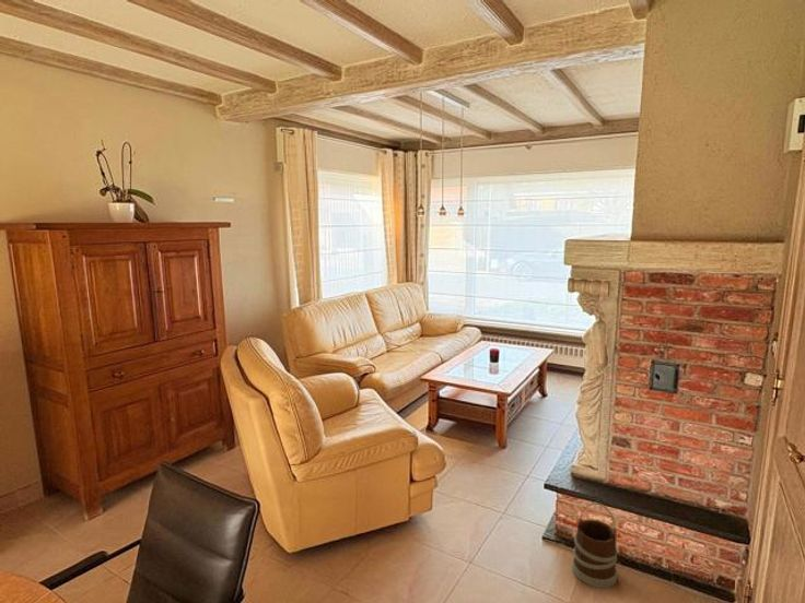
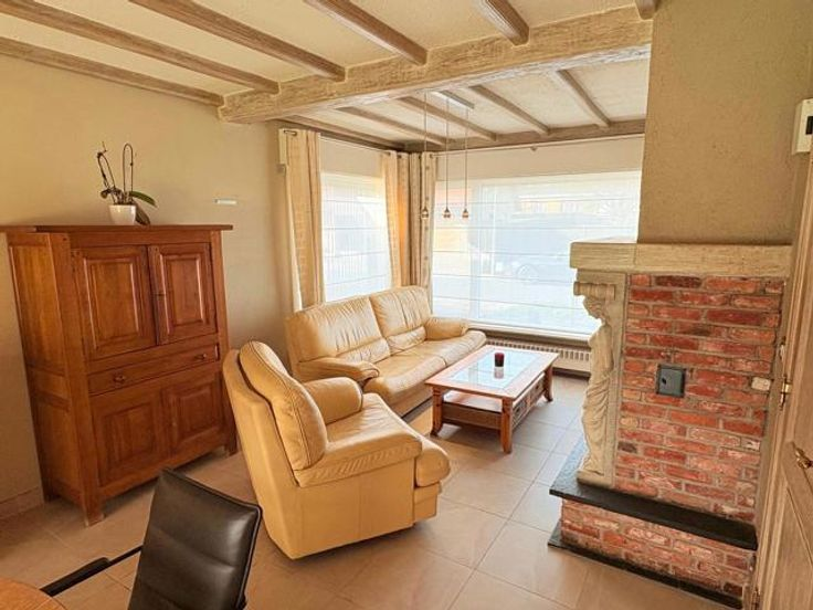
- wooden bucket (596, 537)
